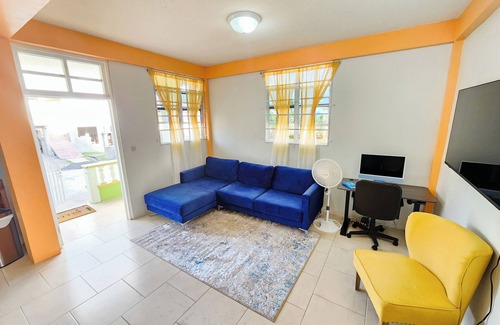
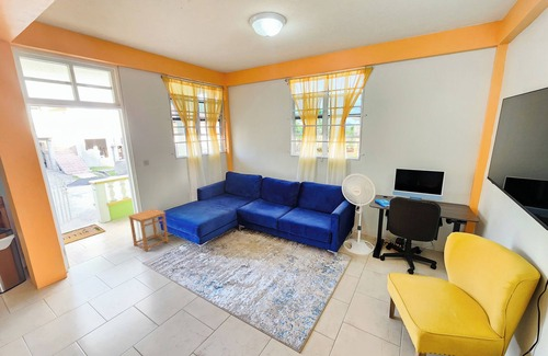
+ side table (148, 225)
